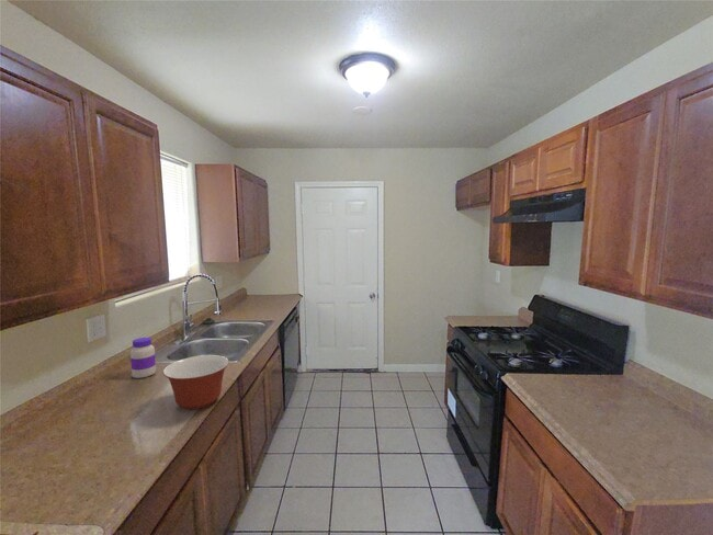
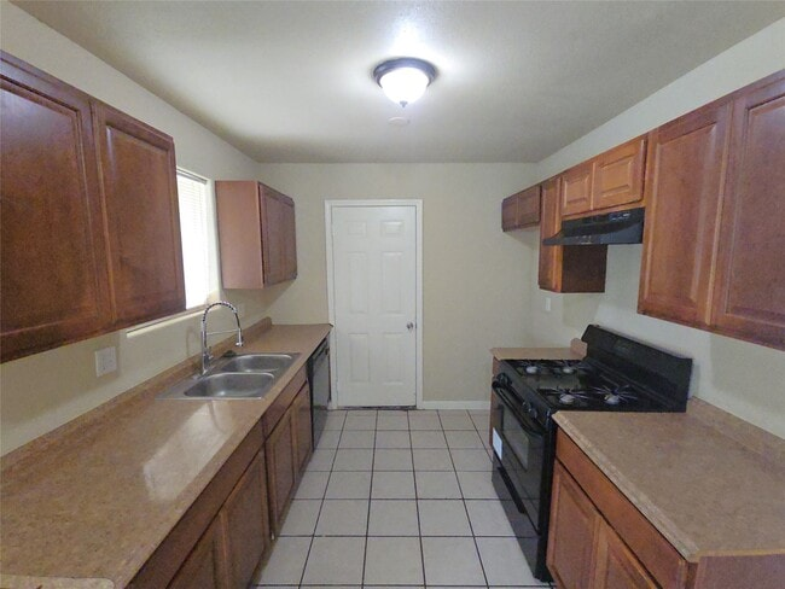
- mixing bowl (197, 384)
- jar (143, 356)
